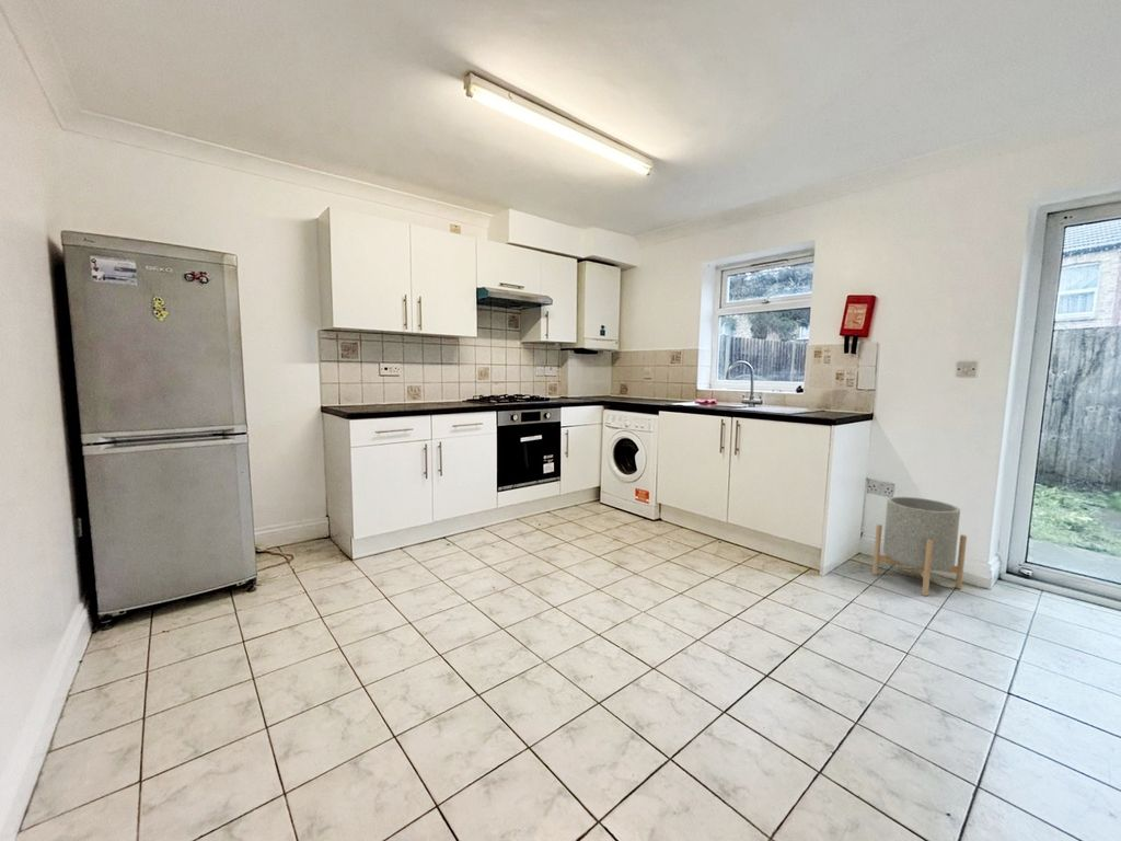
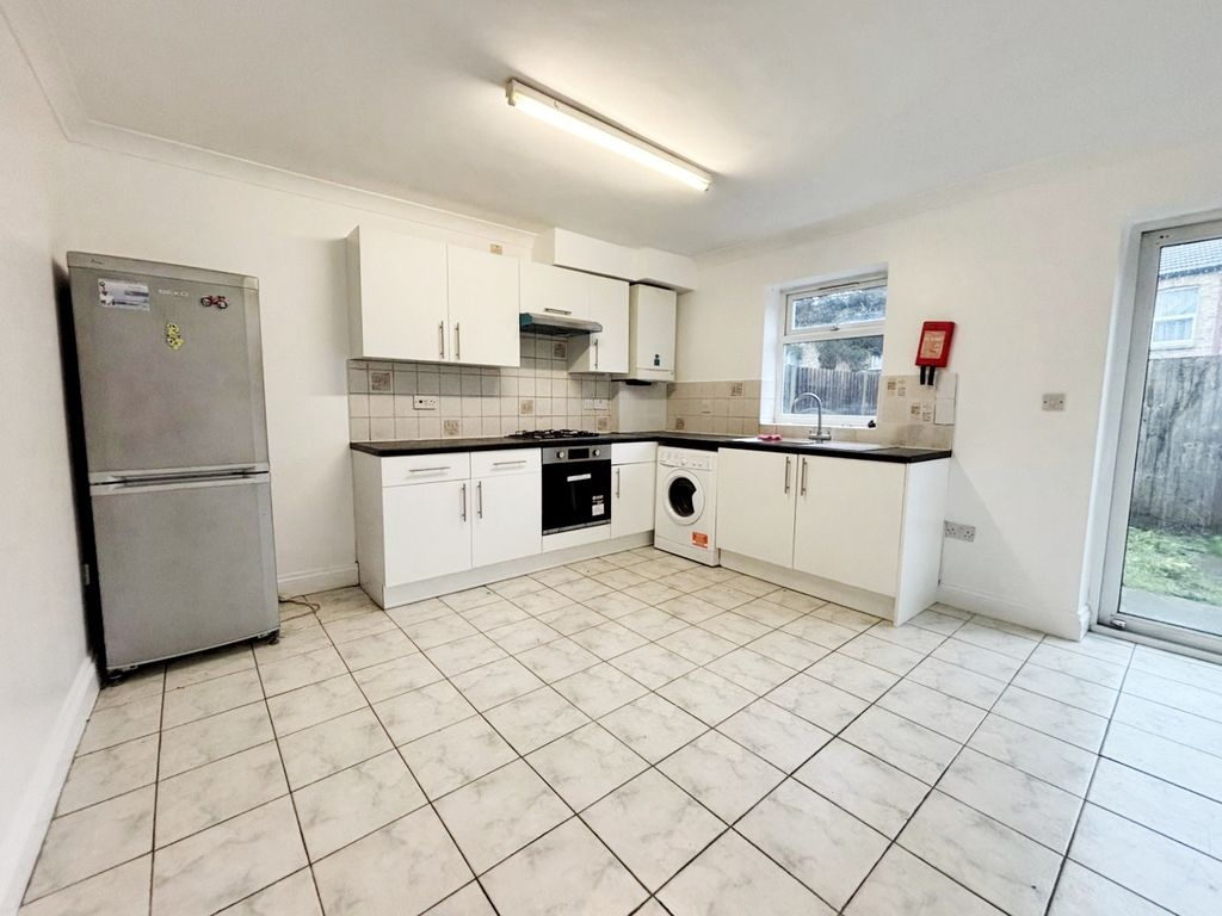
- planter (918, 542)
